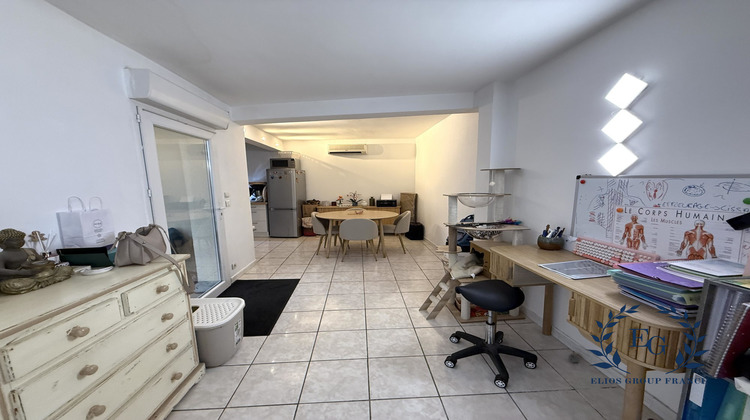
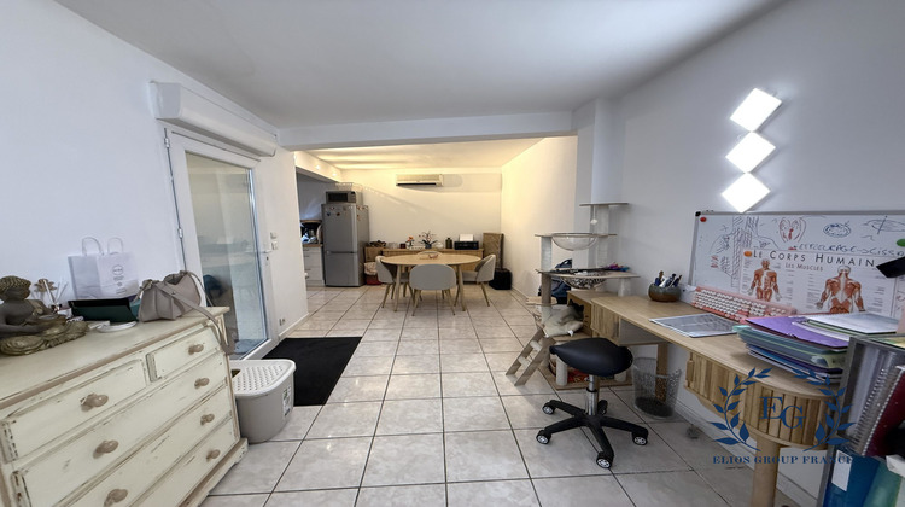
+ waste bin (653, 386)
